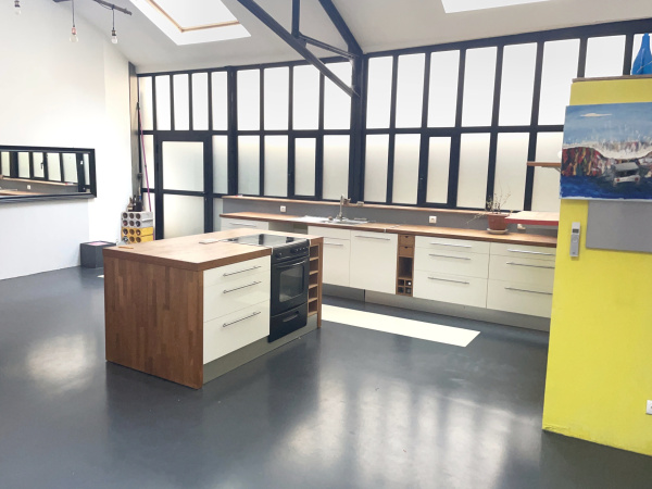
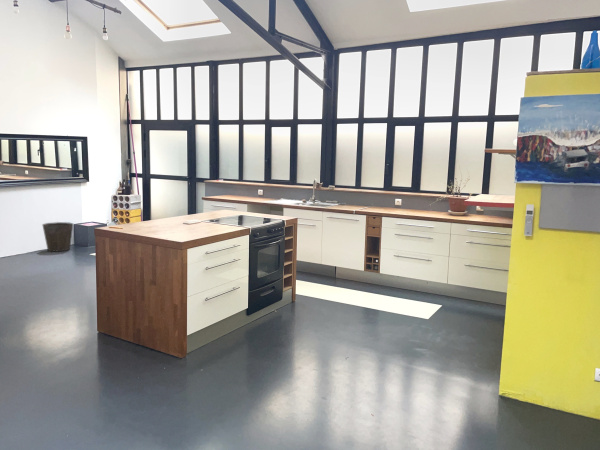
+ waste bin (58, 236)
